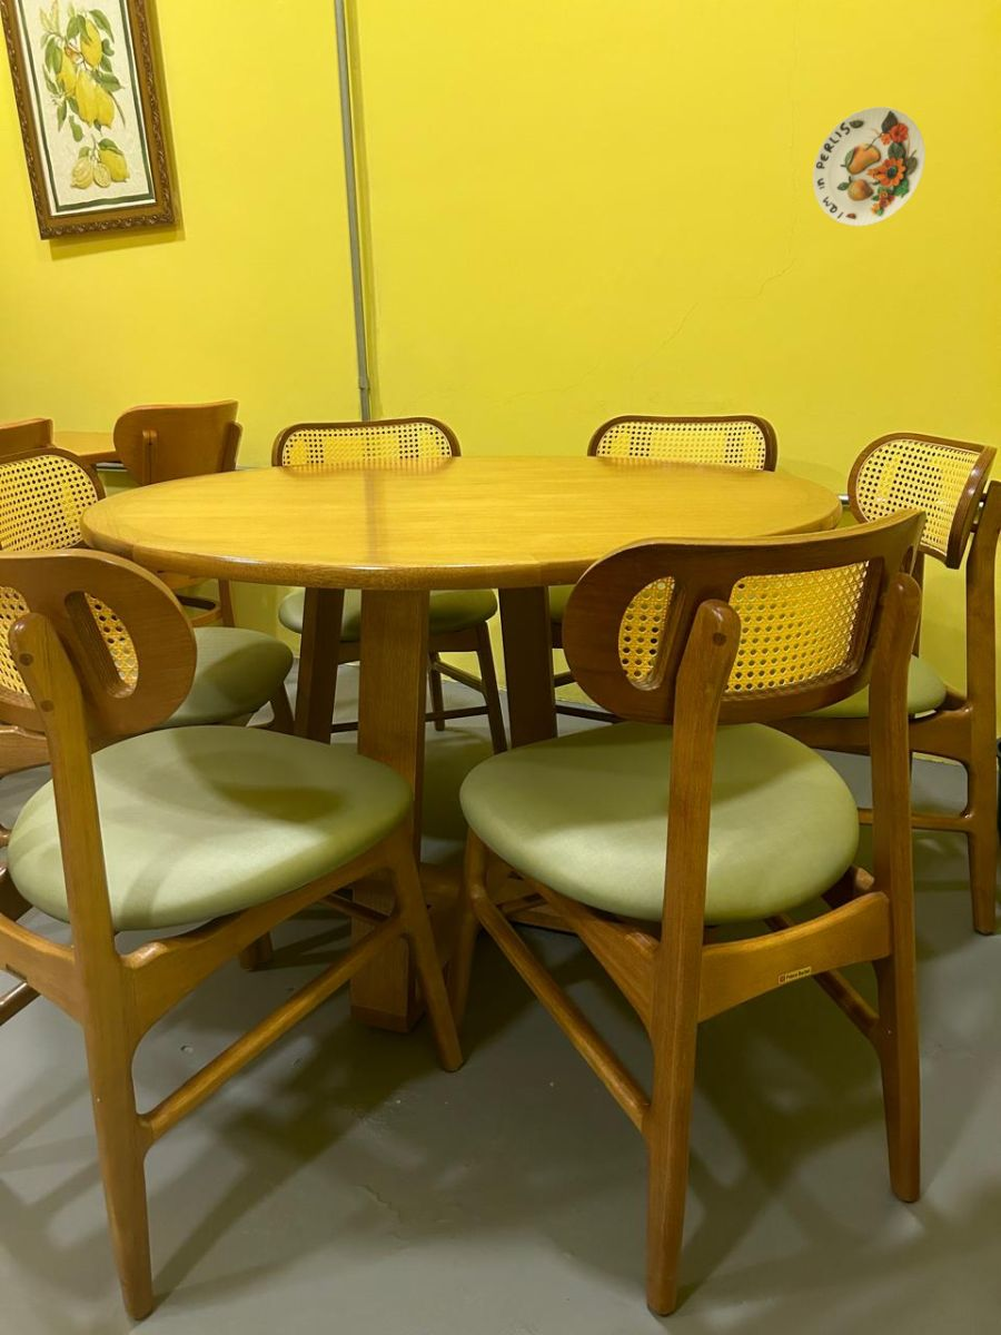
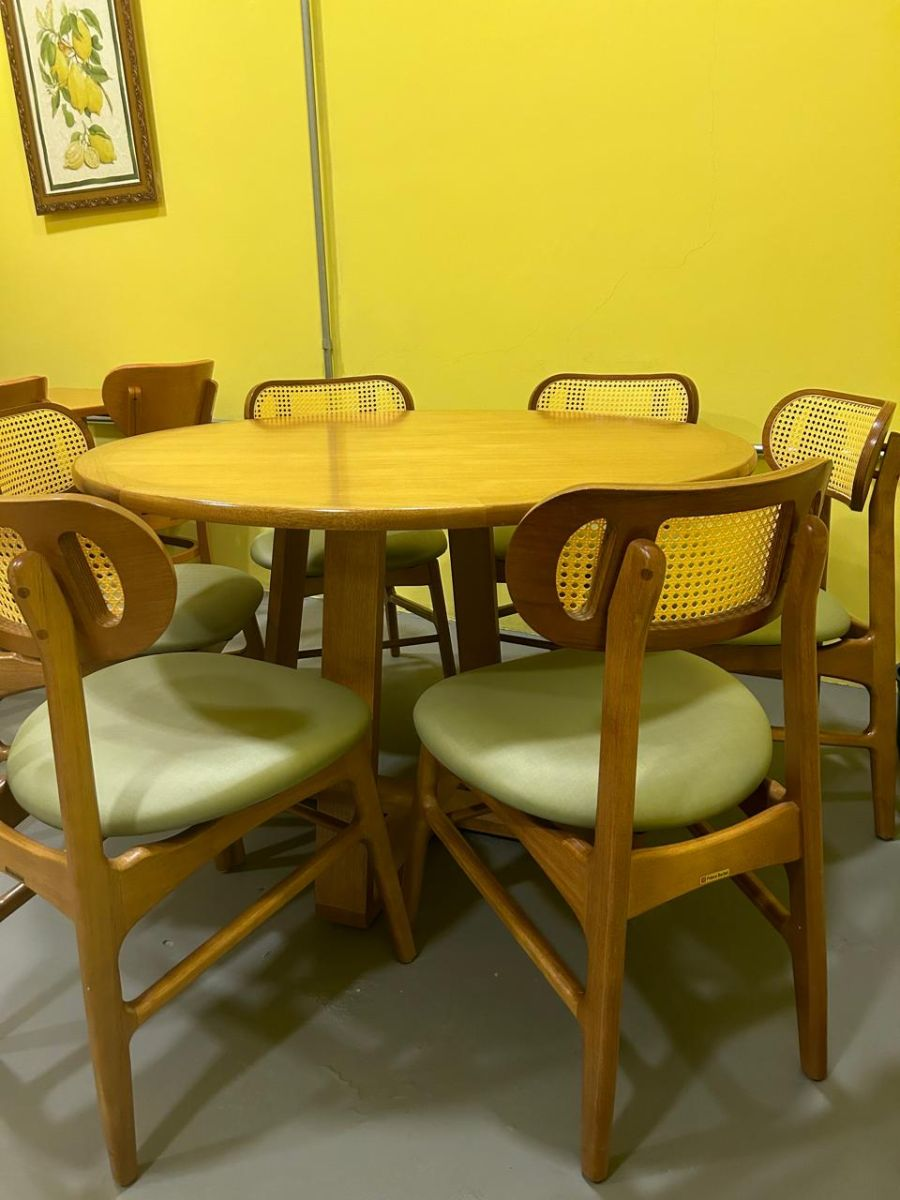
- decorative plate (868, 168)
